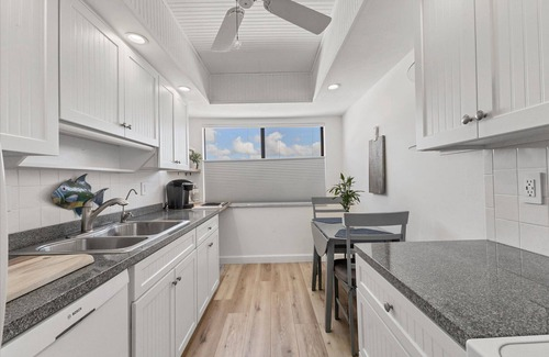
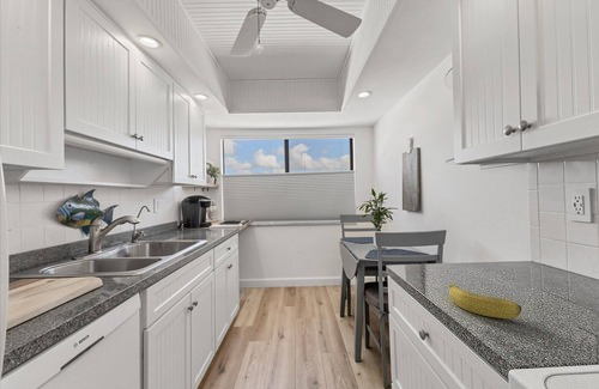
+ banana (479, 298)
